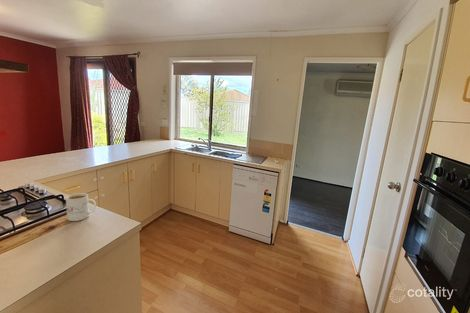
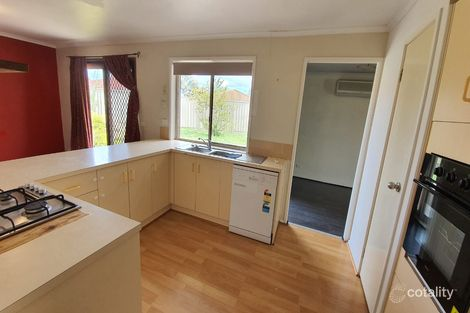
- mug (81, 206)
